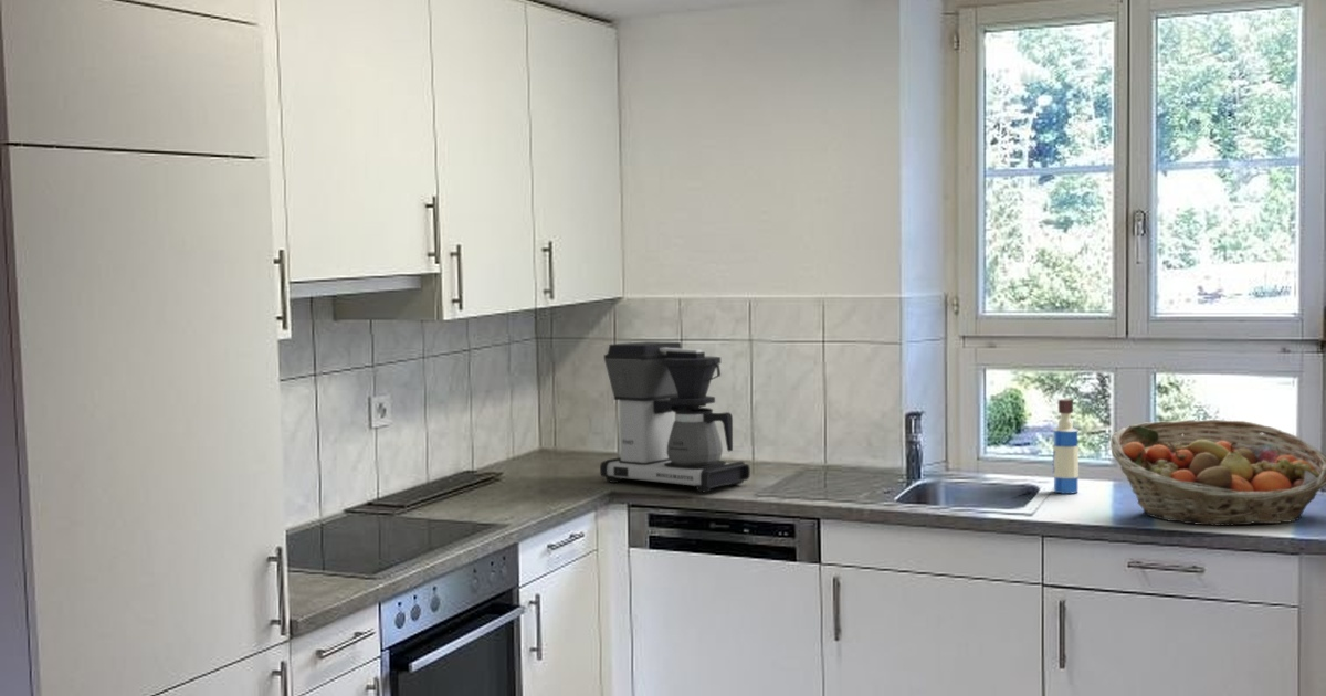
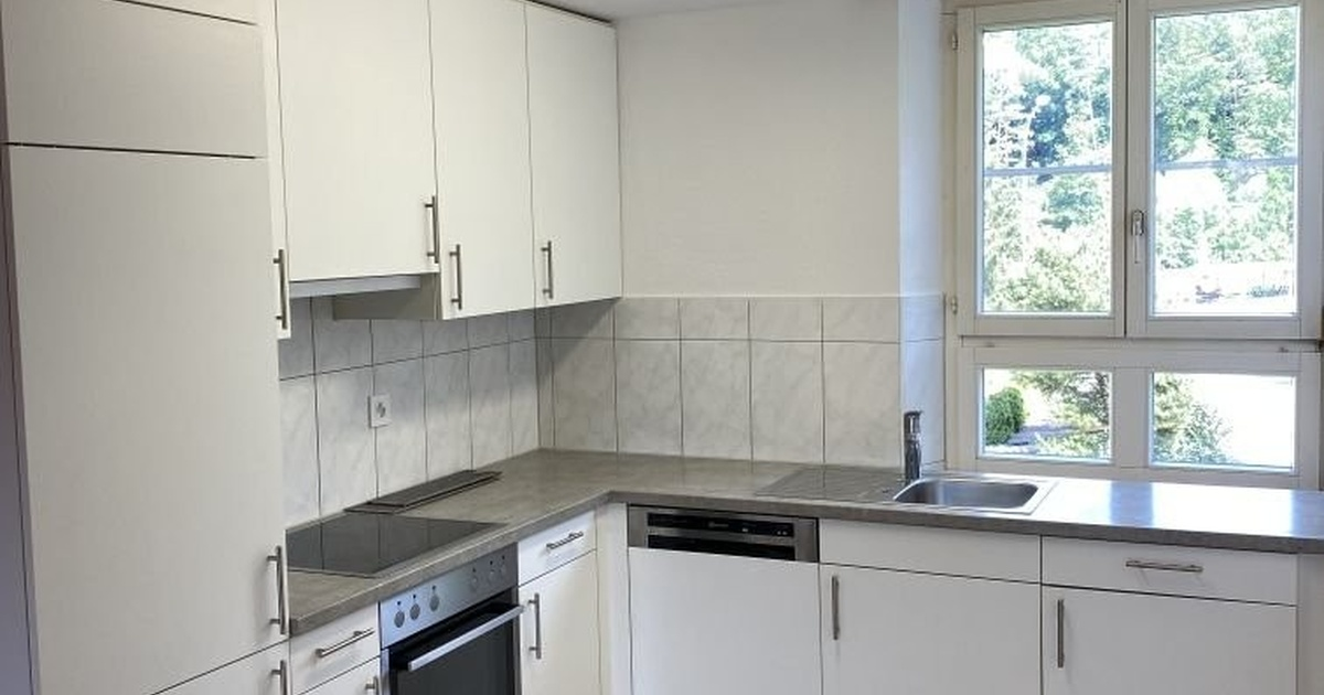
- tequila bottle (1065, 445)
- coffee maker (673, 413)
- fruit basket (1218, 471)
